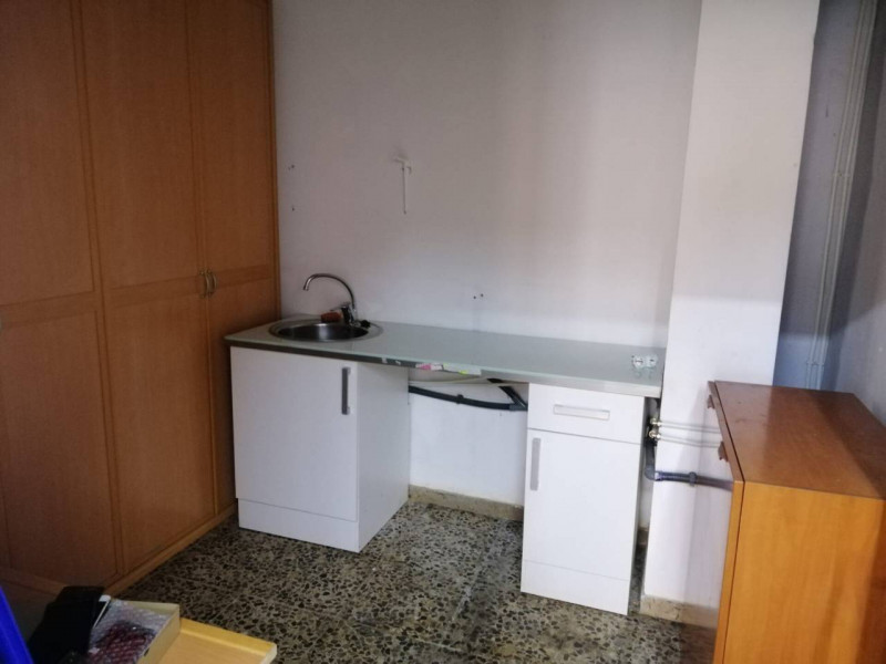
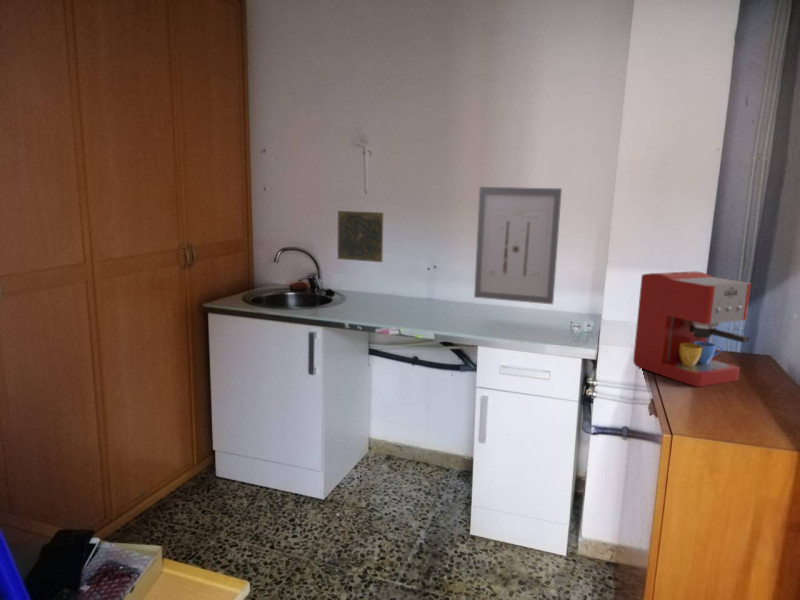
+ wall art (516, 245)
+ decorative tile (360, 236)
+ coffee maker (688, 324)
